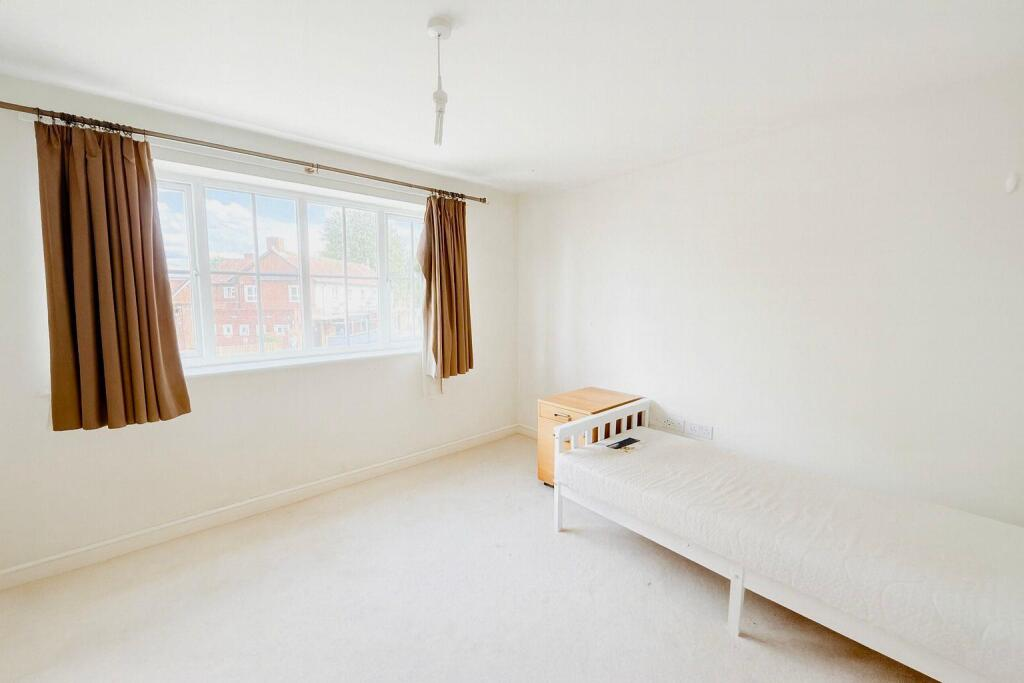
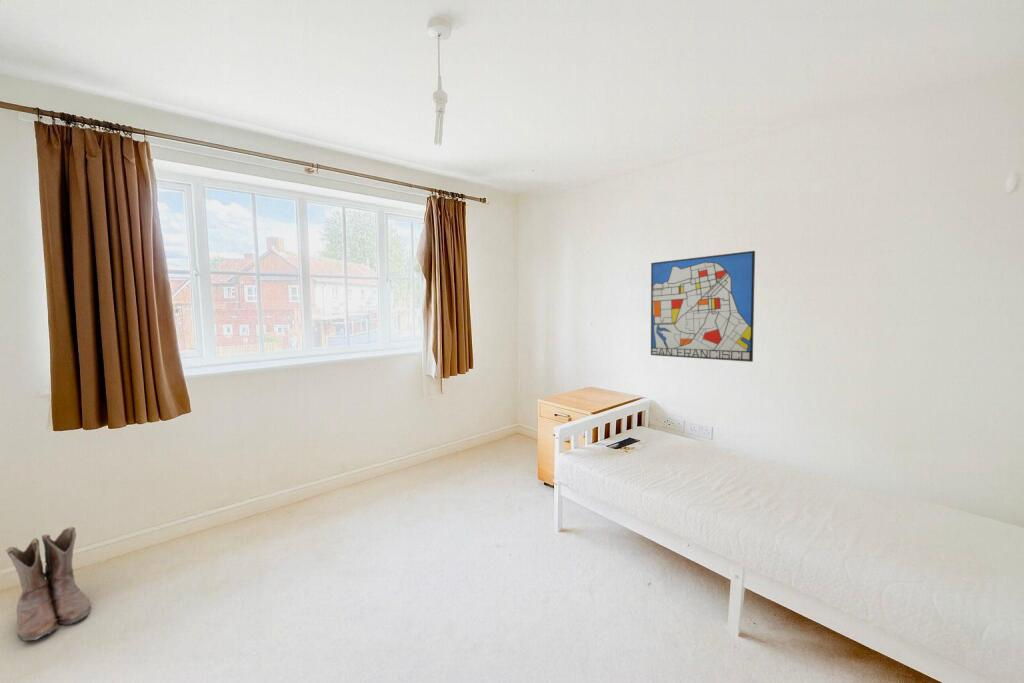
+ wall art (697, 308)
+ boots (50, 578)
